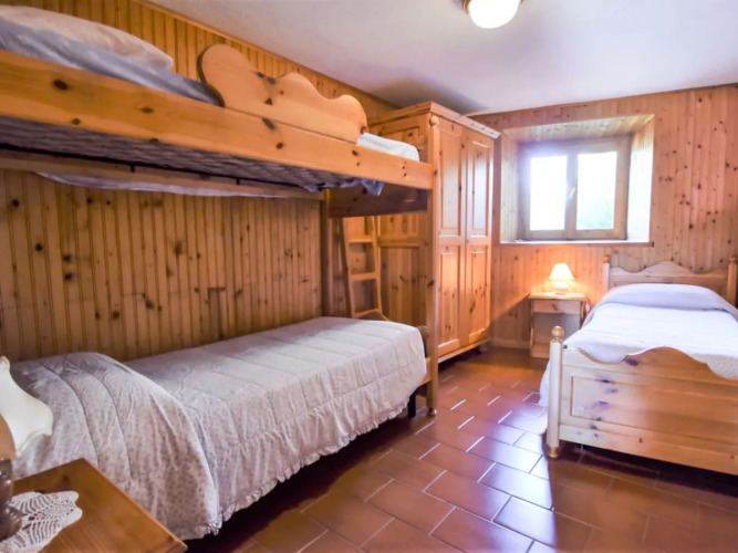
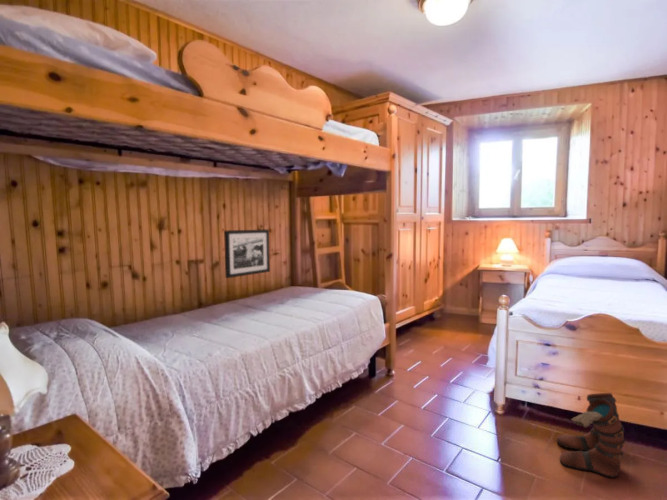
+ boots (591, 429)
+ picture frame (248, 252)
